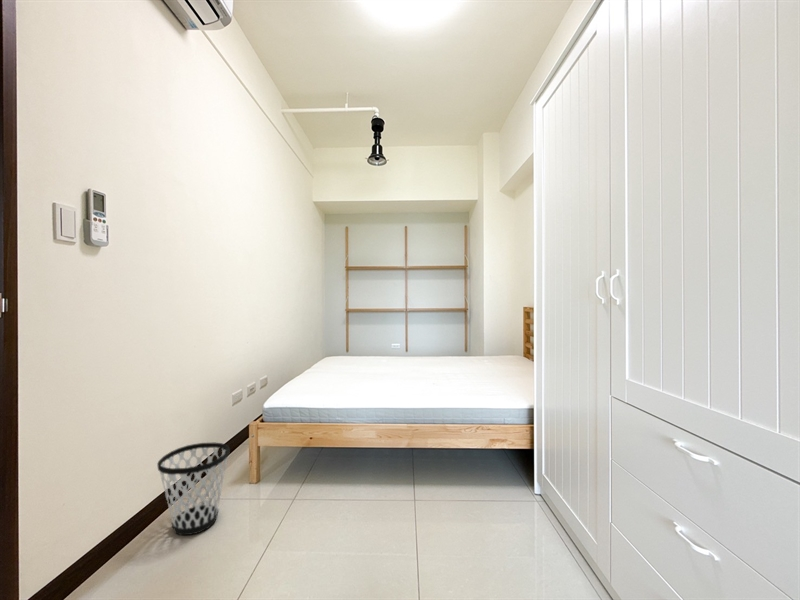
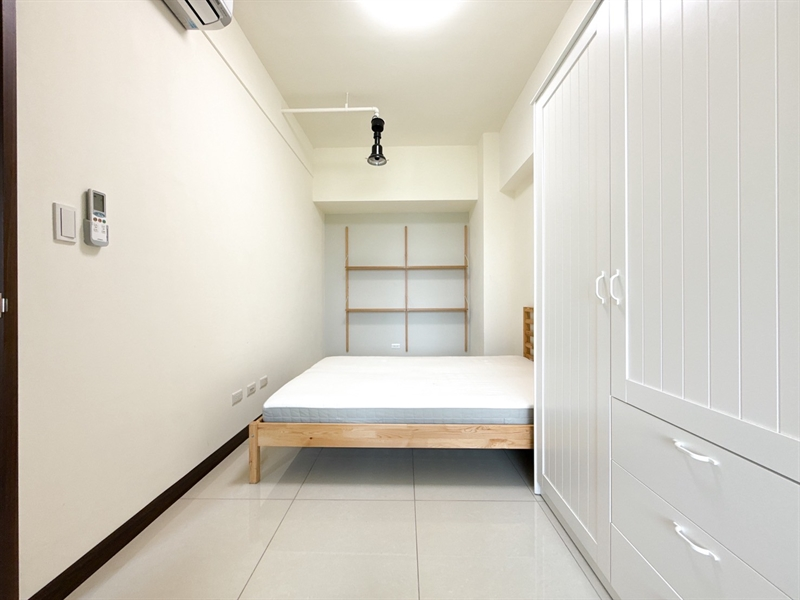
- wastebasket (195, 489)
